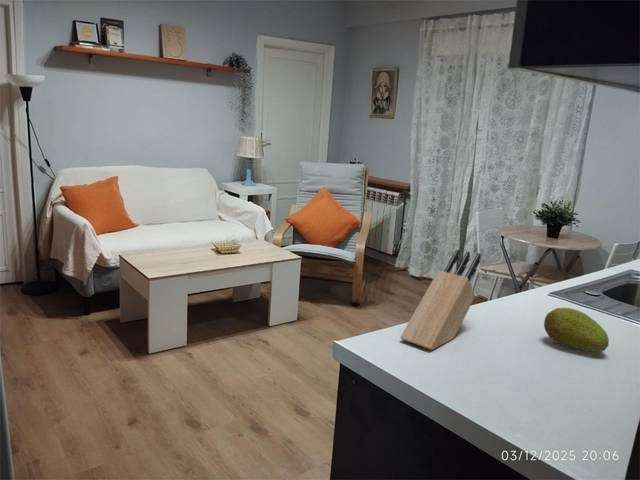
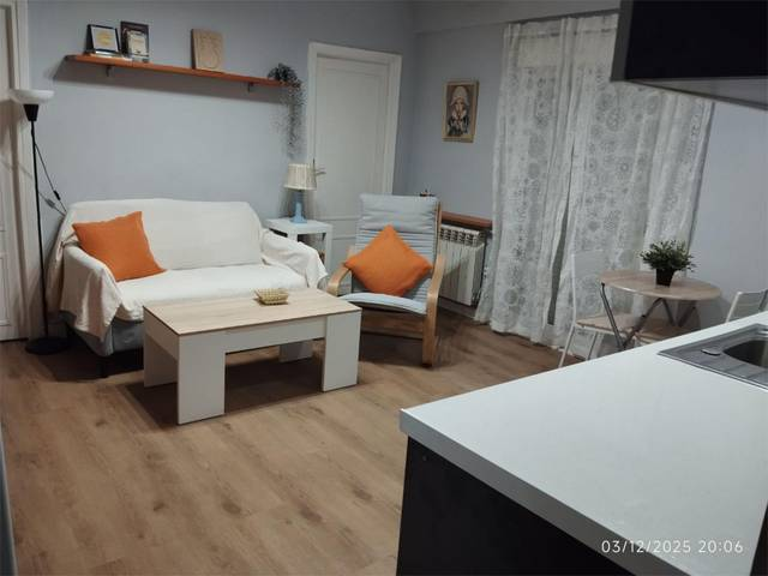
- knife block (445, 295)
- fruit (576, 329)
